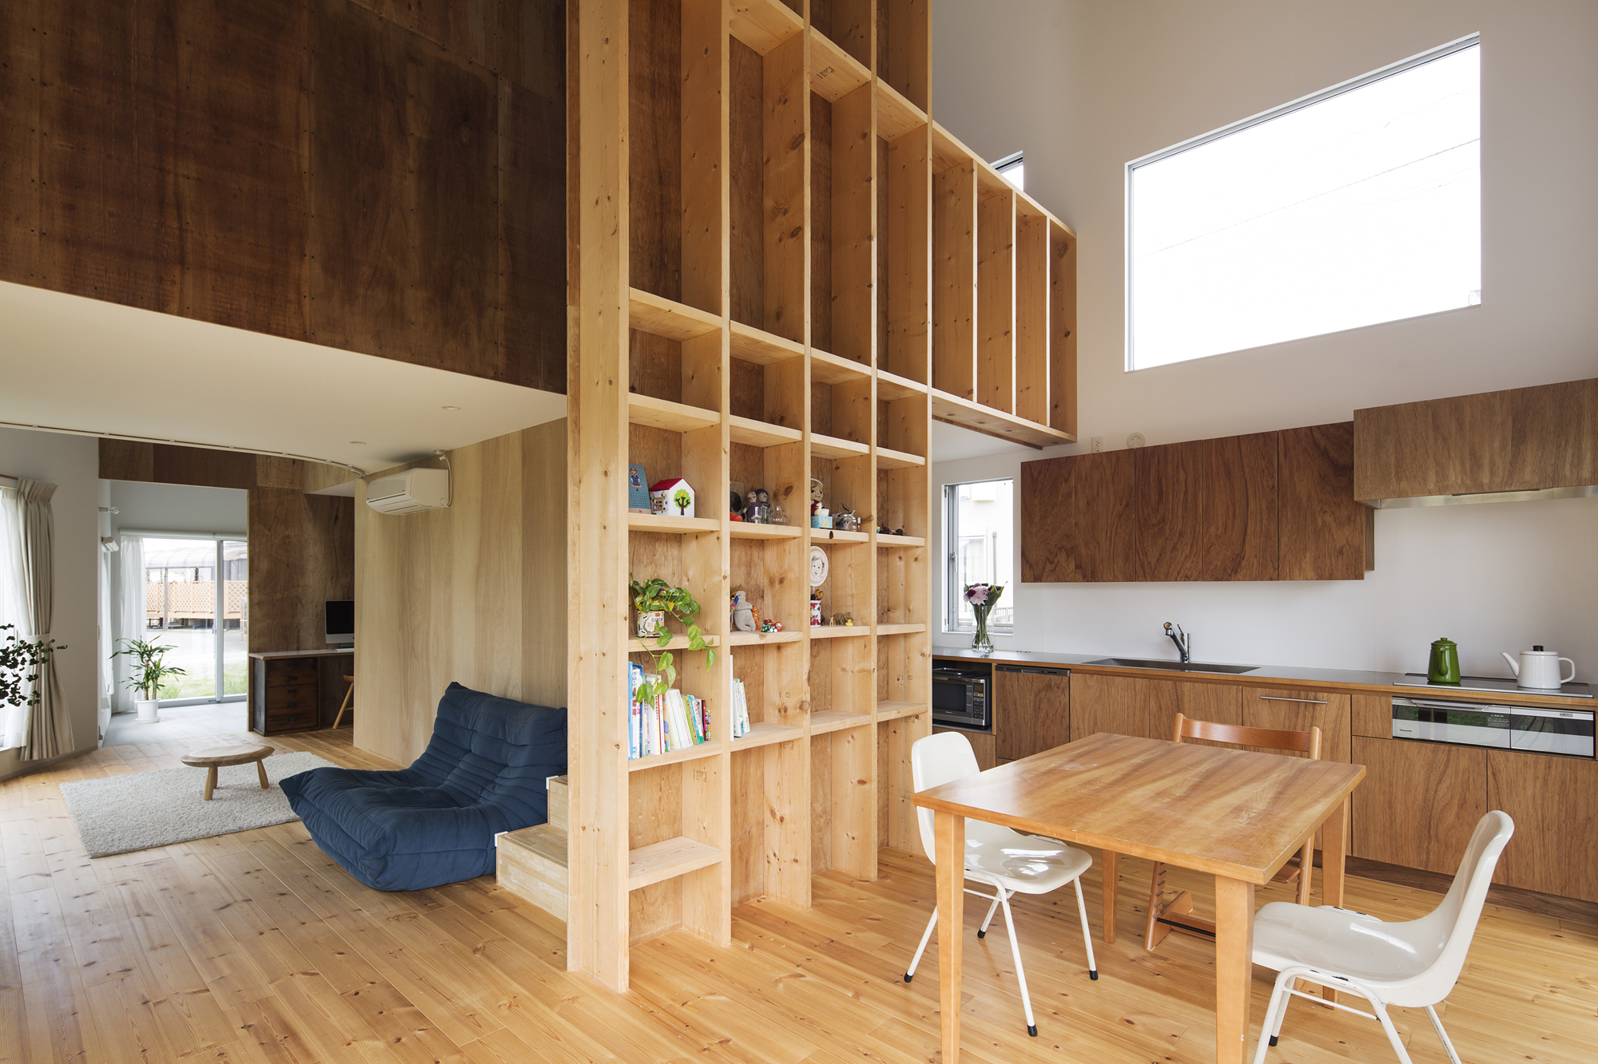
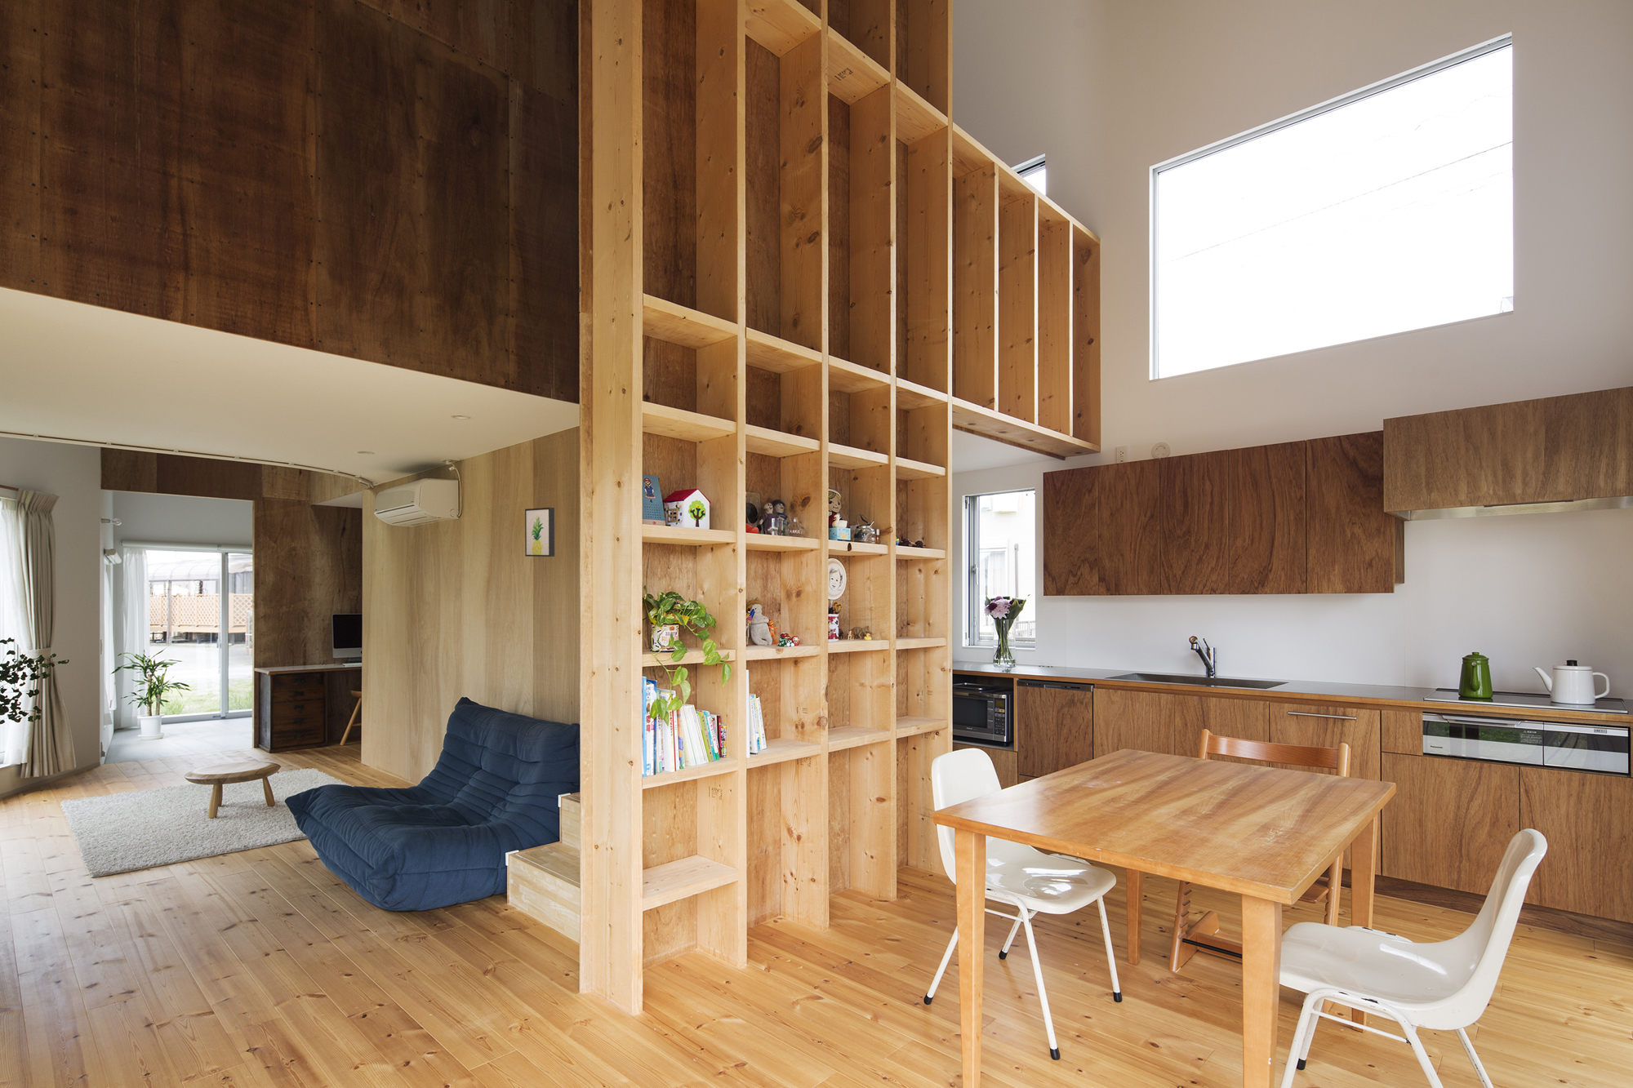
+ wall art (539, 532)
